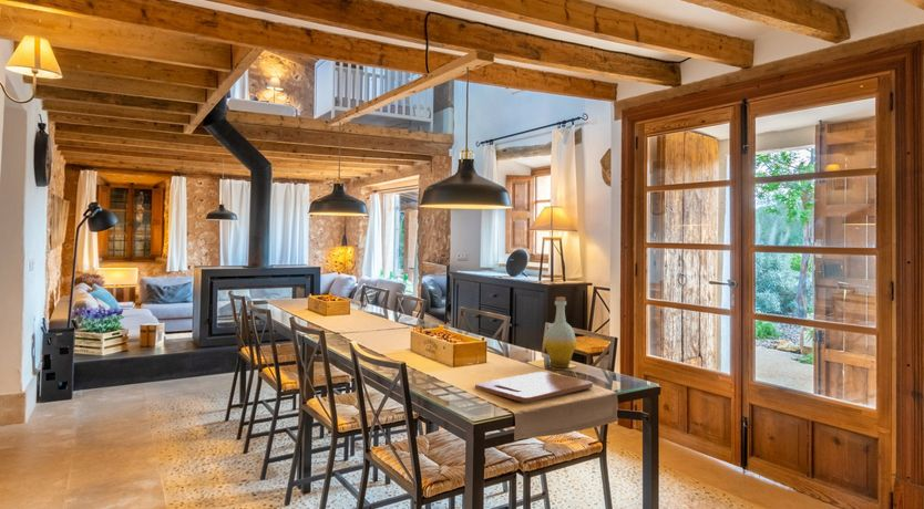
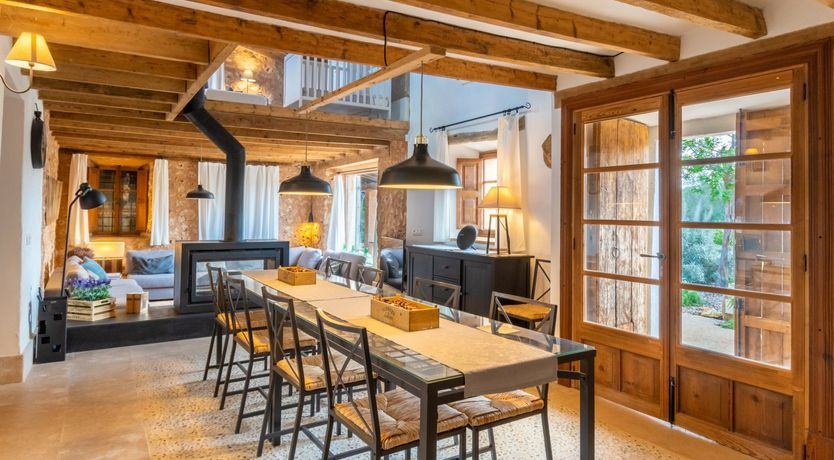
- cutting board (534, 385)
- bottle (559, 331)
